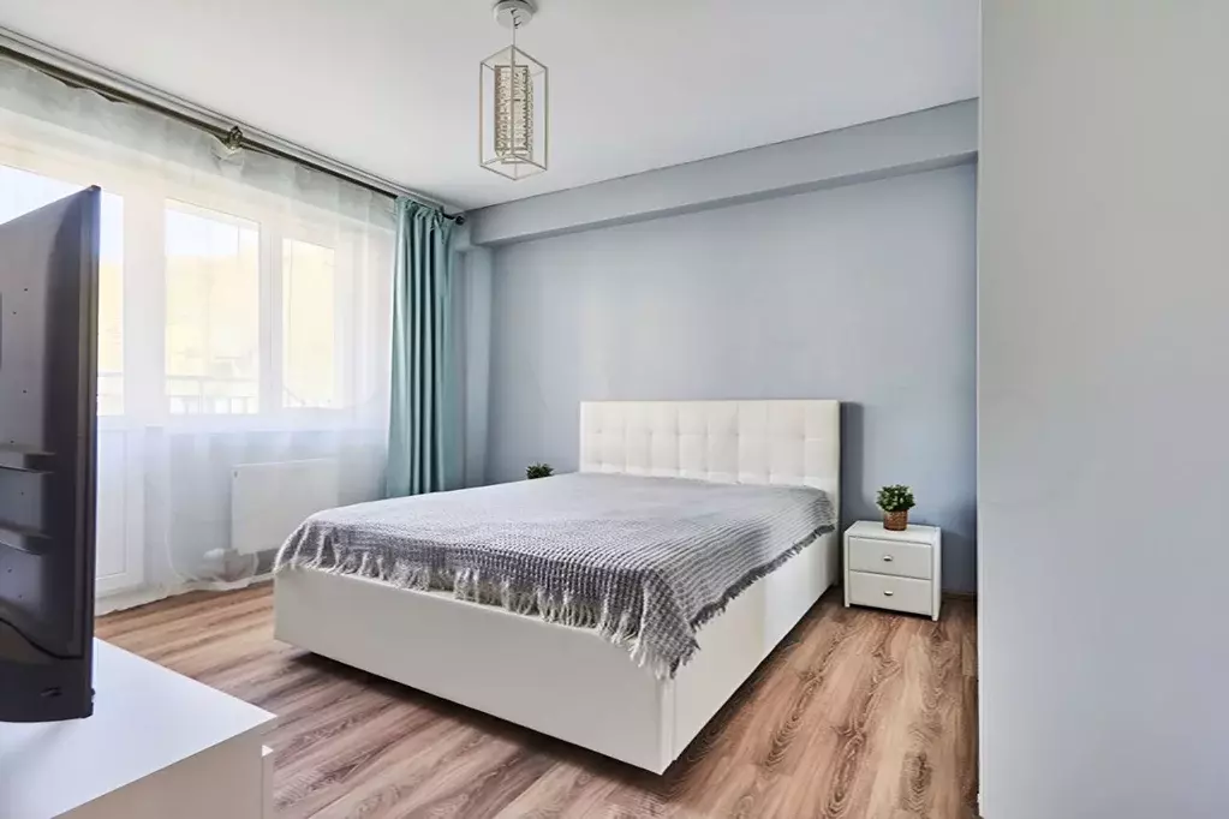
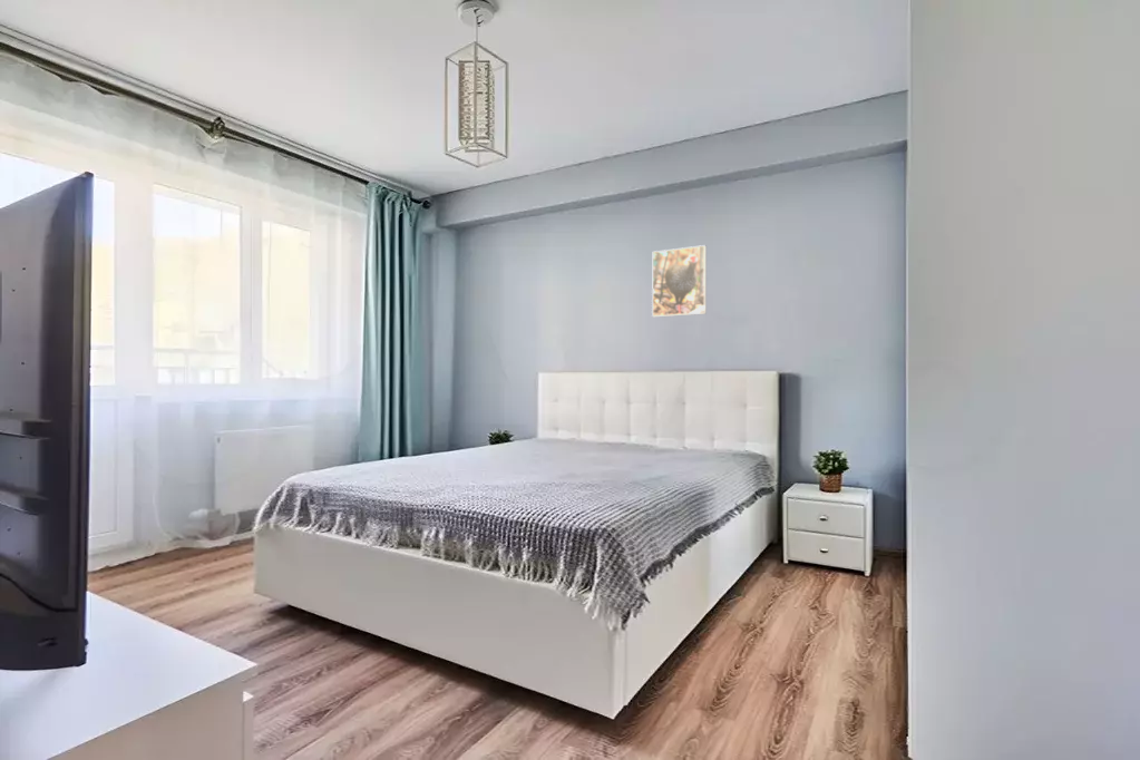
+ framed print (679, 282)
